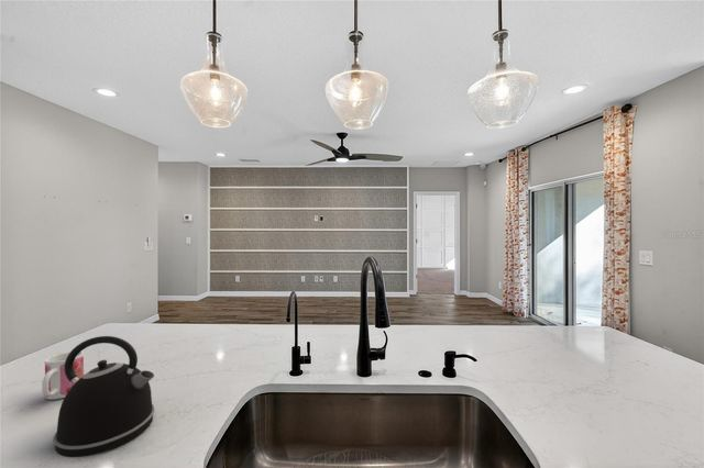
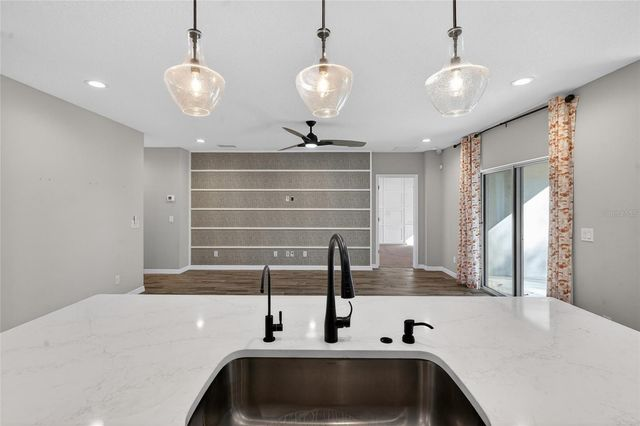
- mug (58, 377)
- kettle (107, 382)
